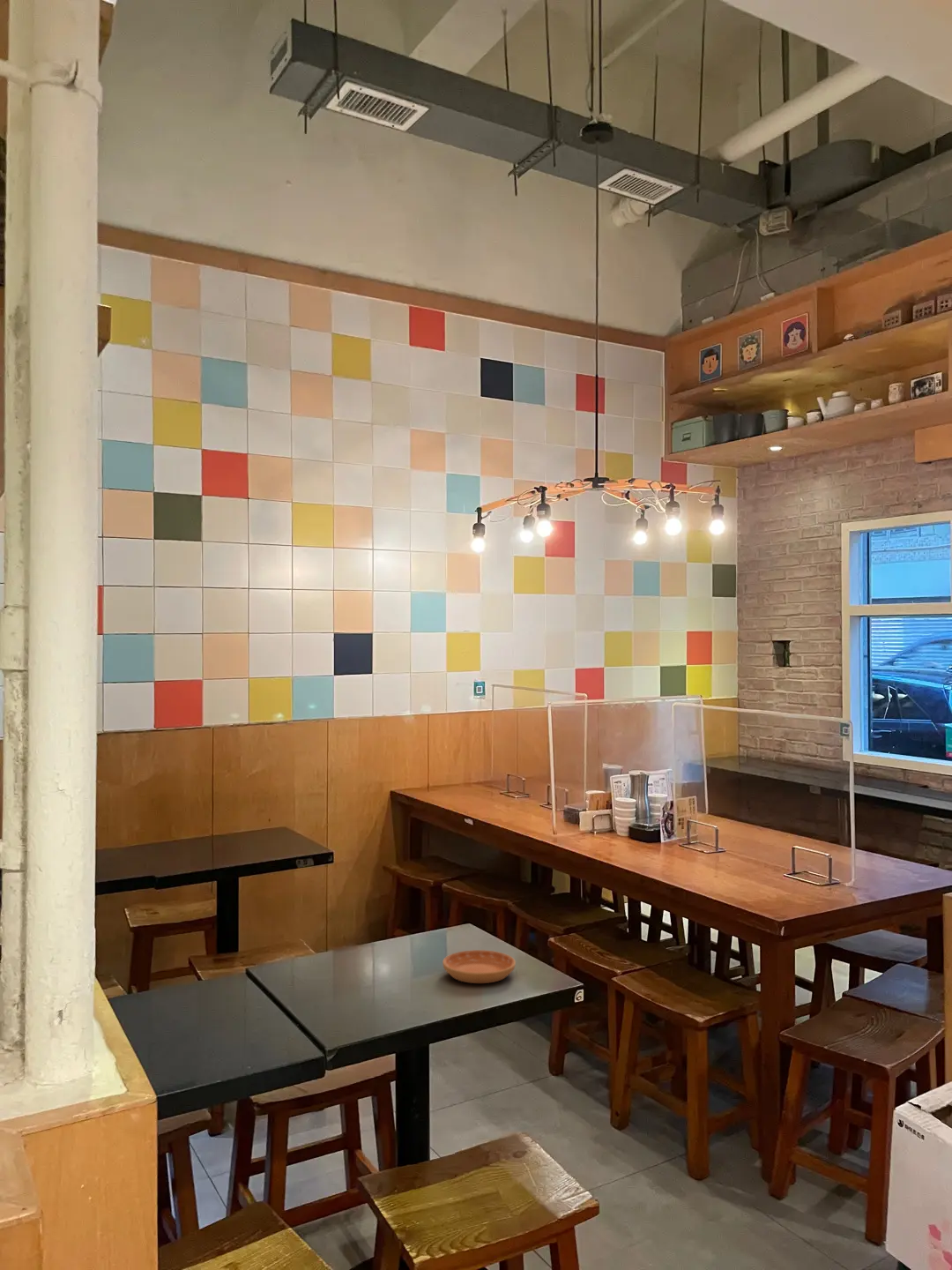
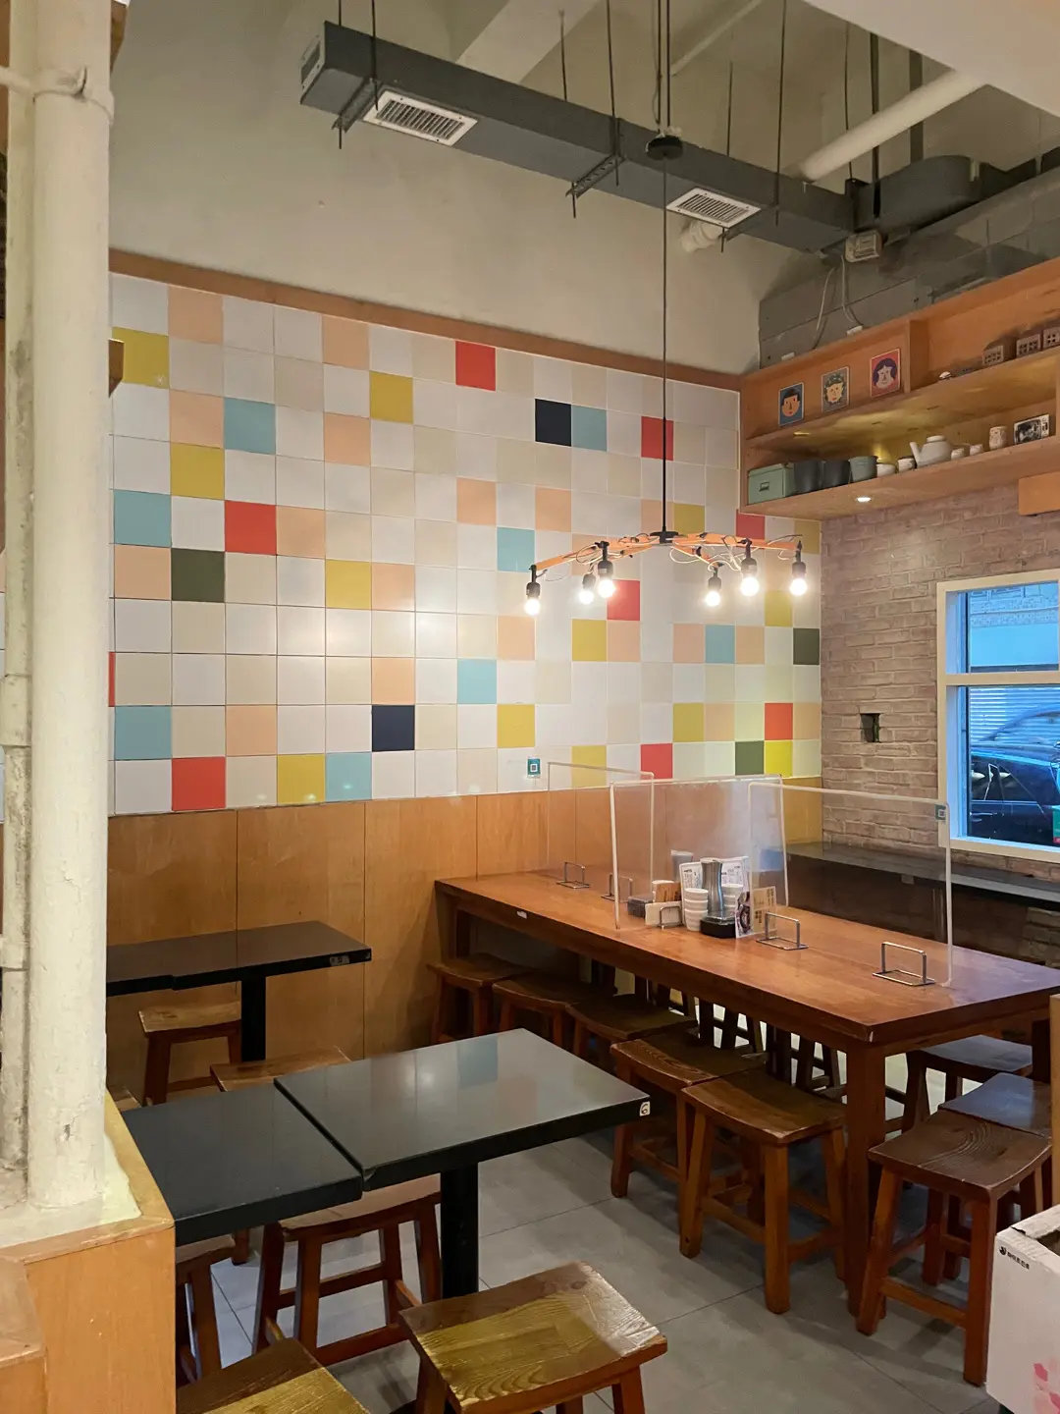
- saucer (479, 967)
